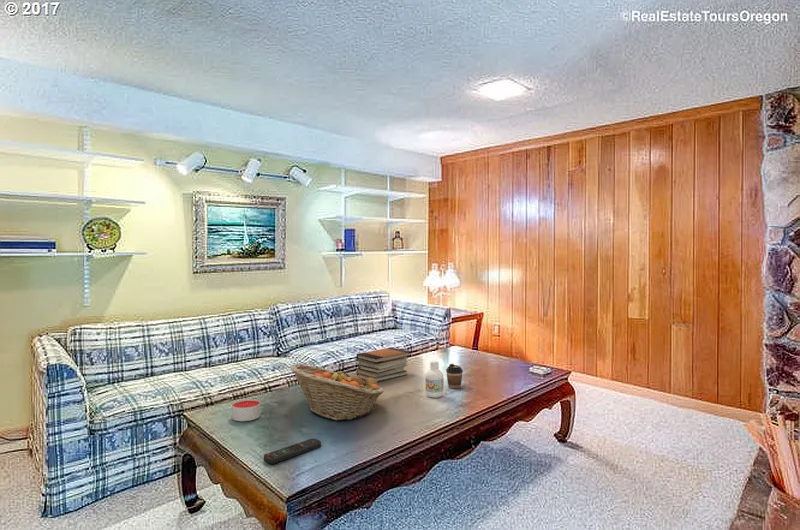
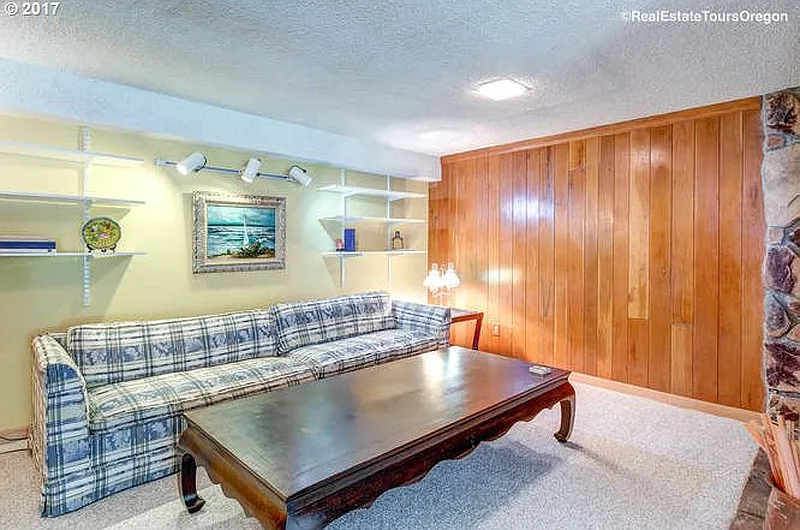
- bottle (434, 378)
- coffee cup (454, 375)
- fruit basket (336, 386)
- candle (246, 409)
- remote control (293, 450)
- book stack (383, 364)
